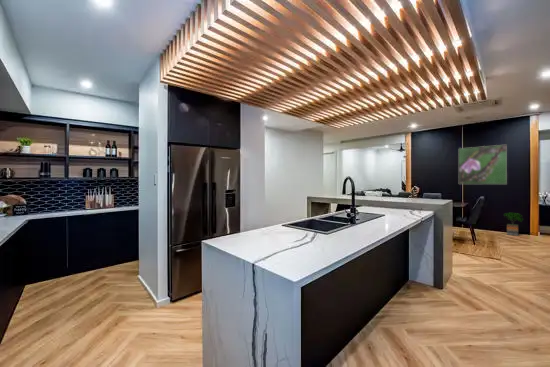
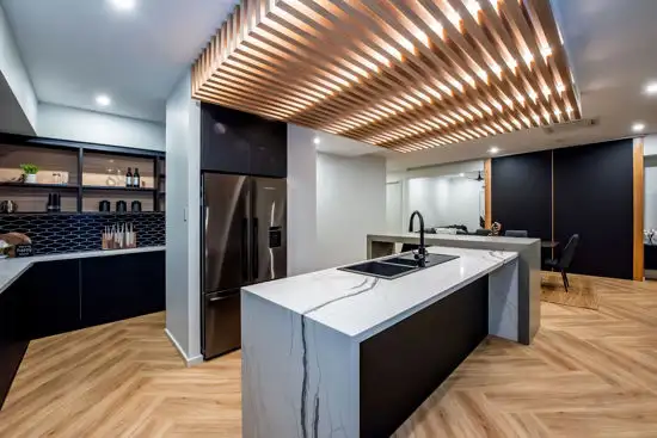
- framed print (481, 165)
- potted tree (513, 223)
